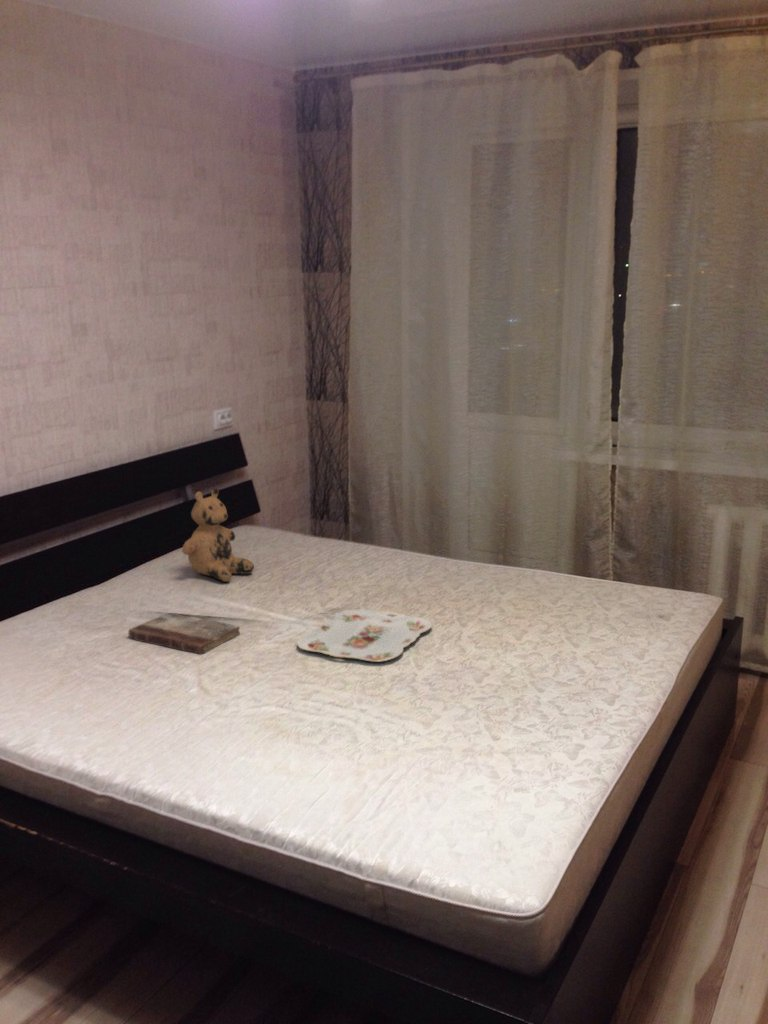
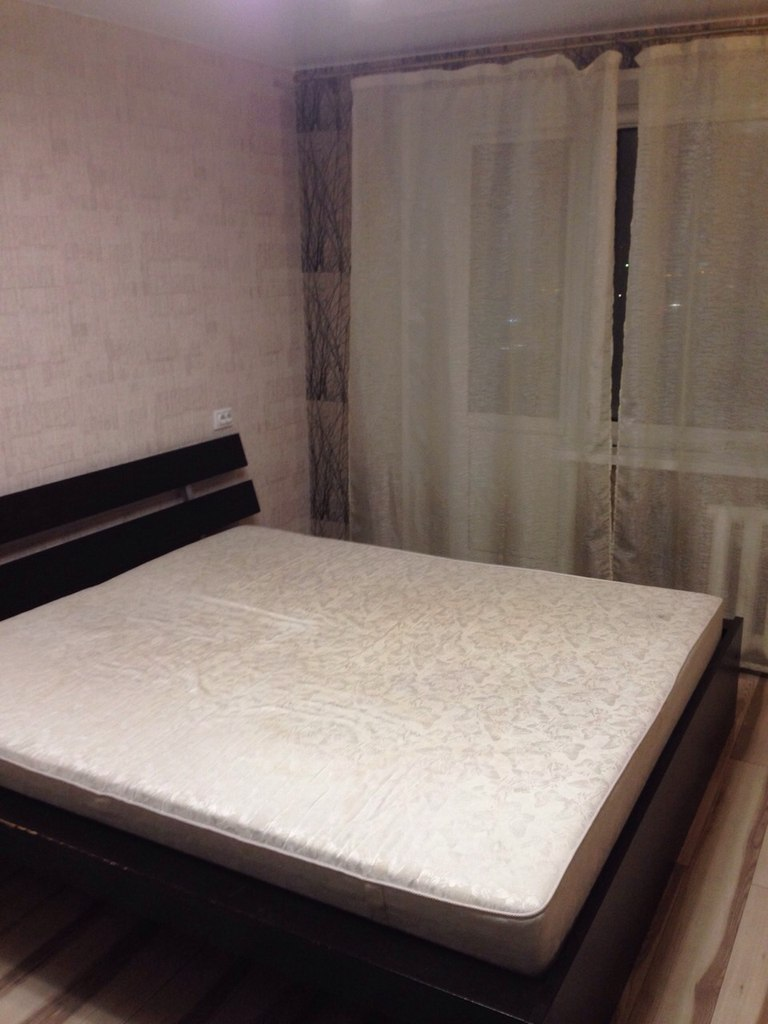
- serving tray (366, 635)
- book (184, 632)
- teddy bear (218, 533)
